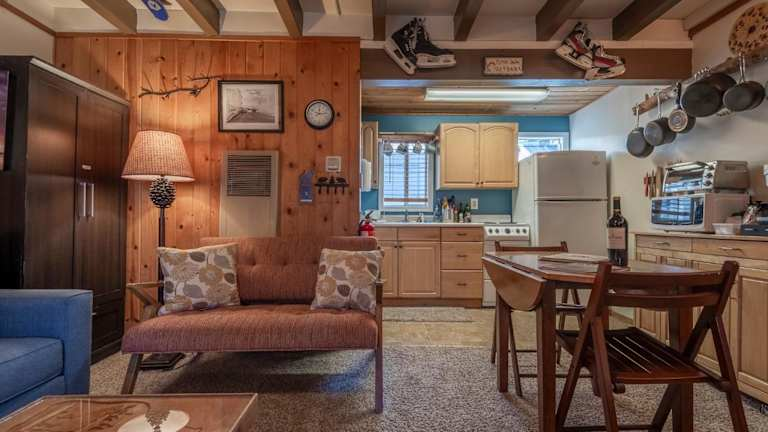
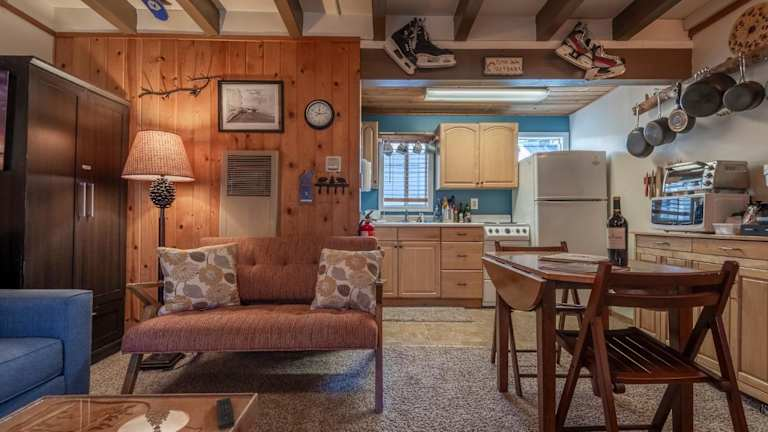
+ remote control (224, 410)
